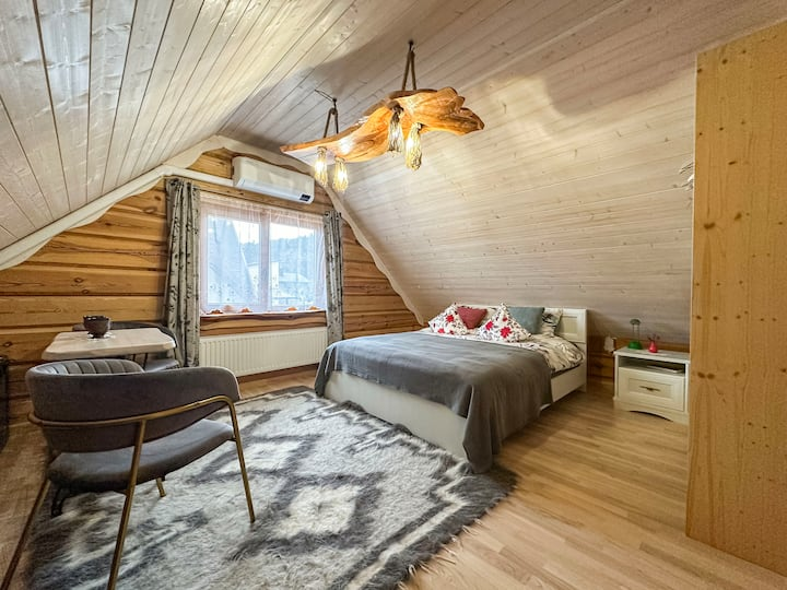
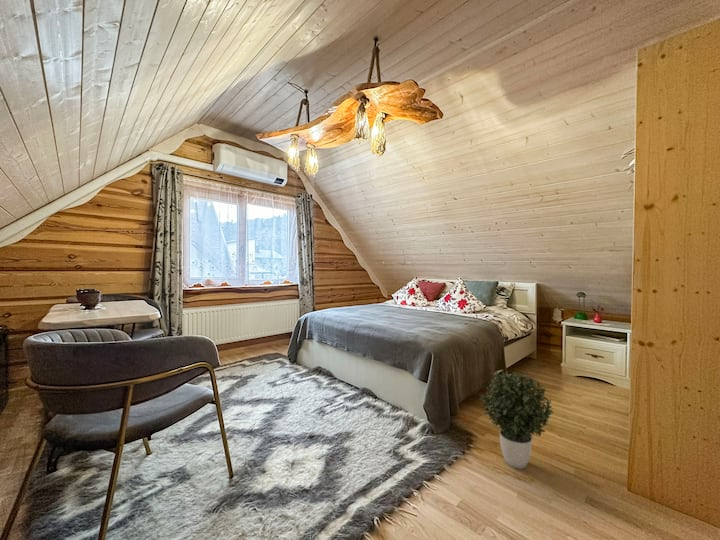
+ potted plant (516, 418)
